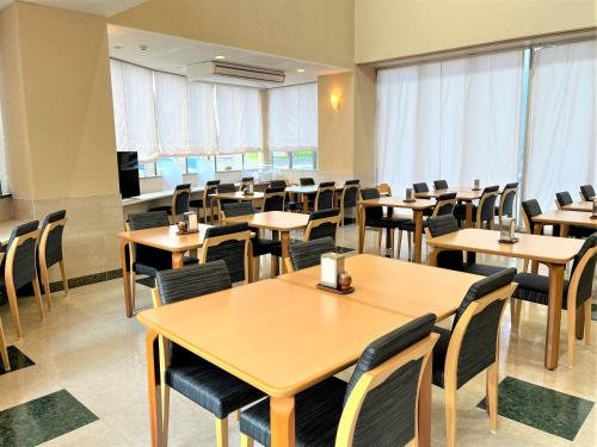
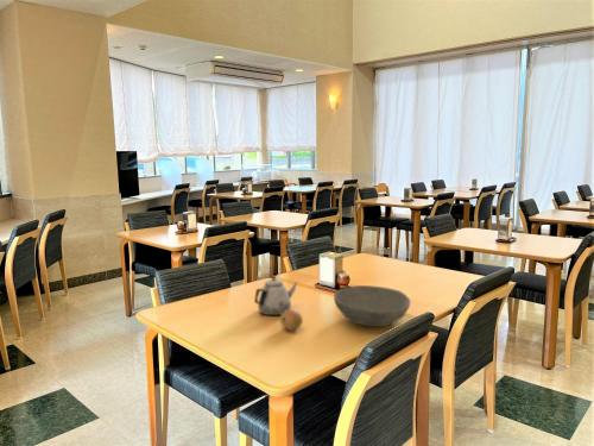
+ bowl (371, 308)
+ apple (290, 319)
+ teapot (277, 293)
